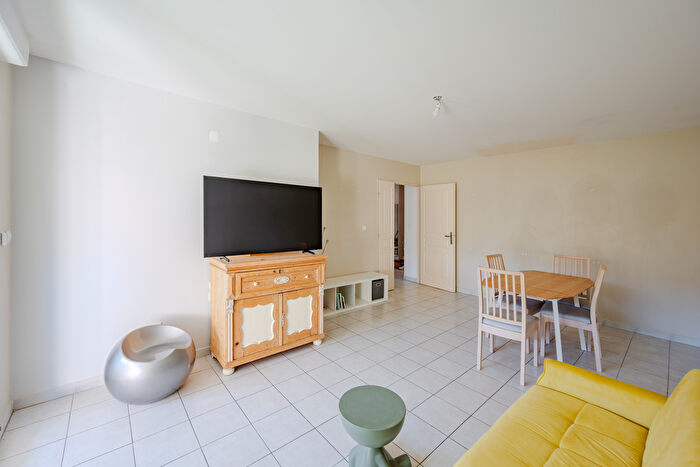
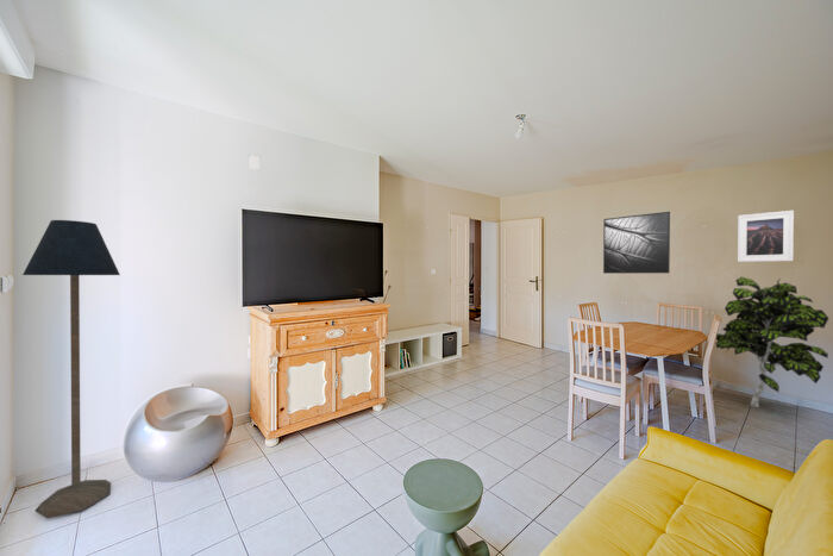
+ indoor plant (765, 342)
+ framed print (764, 237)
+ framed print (634, 244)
+ floor lamp (75, 361)
